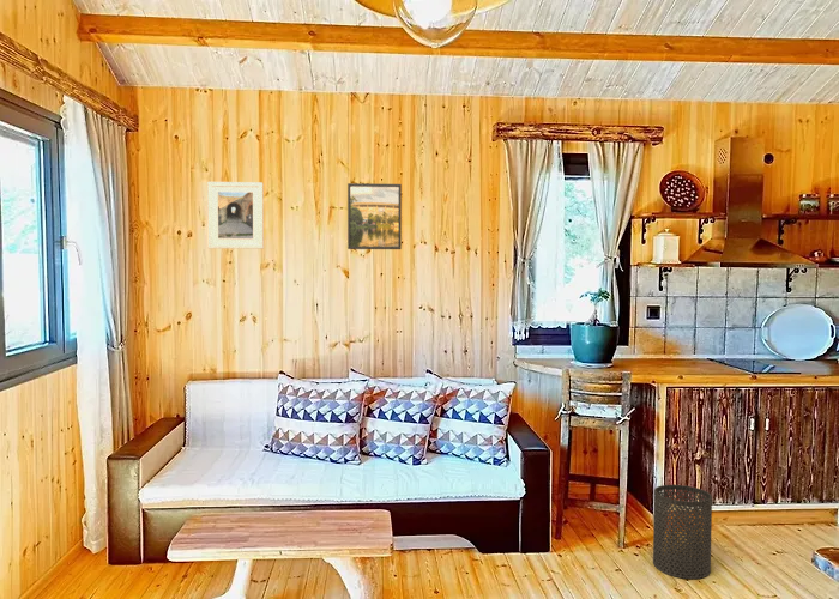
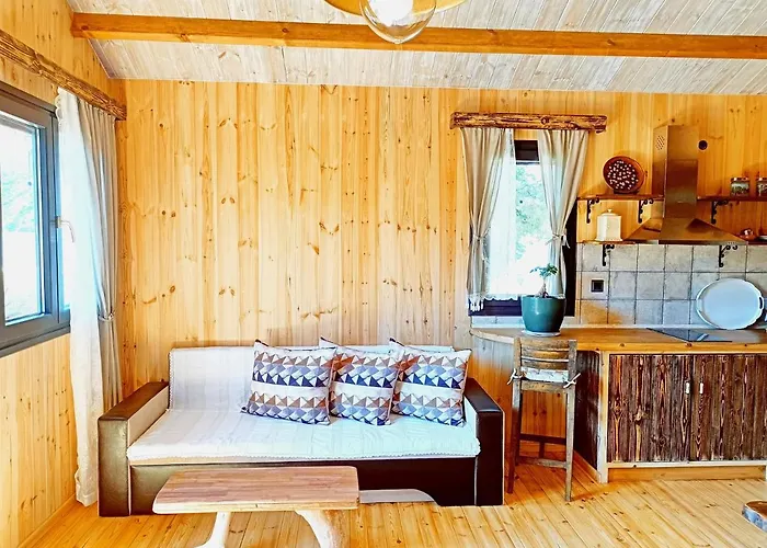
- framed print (235, 214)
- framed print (374, 216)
- trash can (682, 530)
